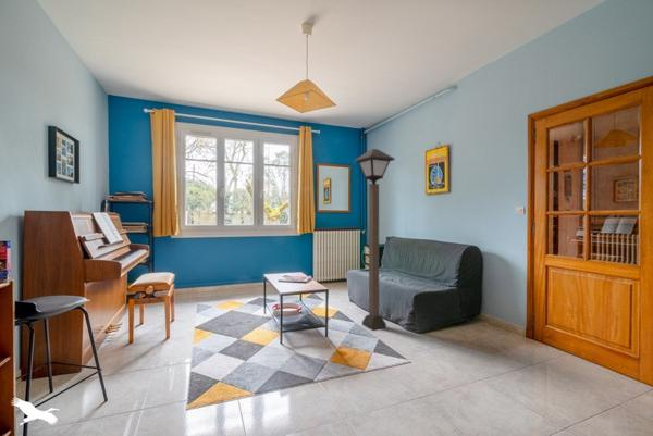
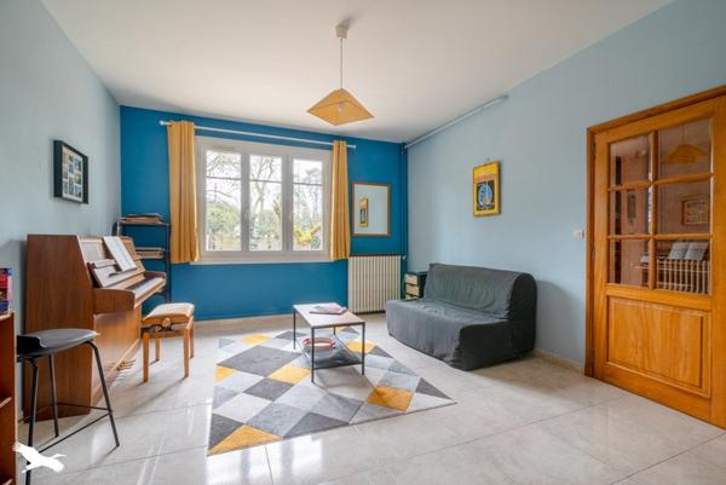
- floor lamp (373, 237)
